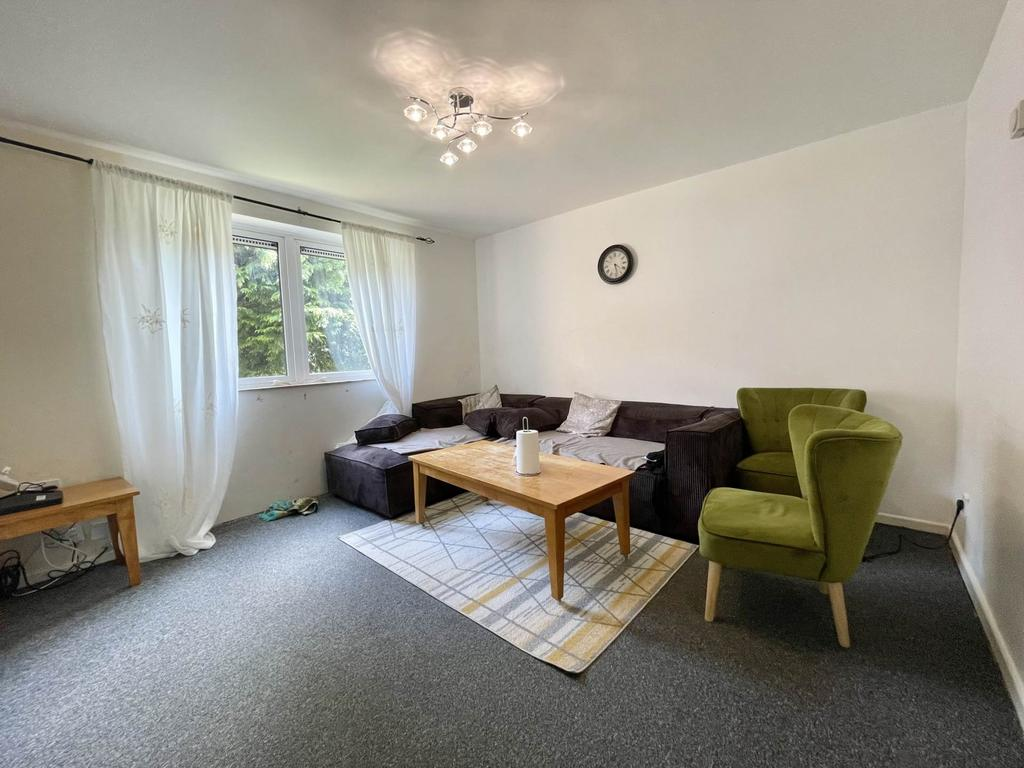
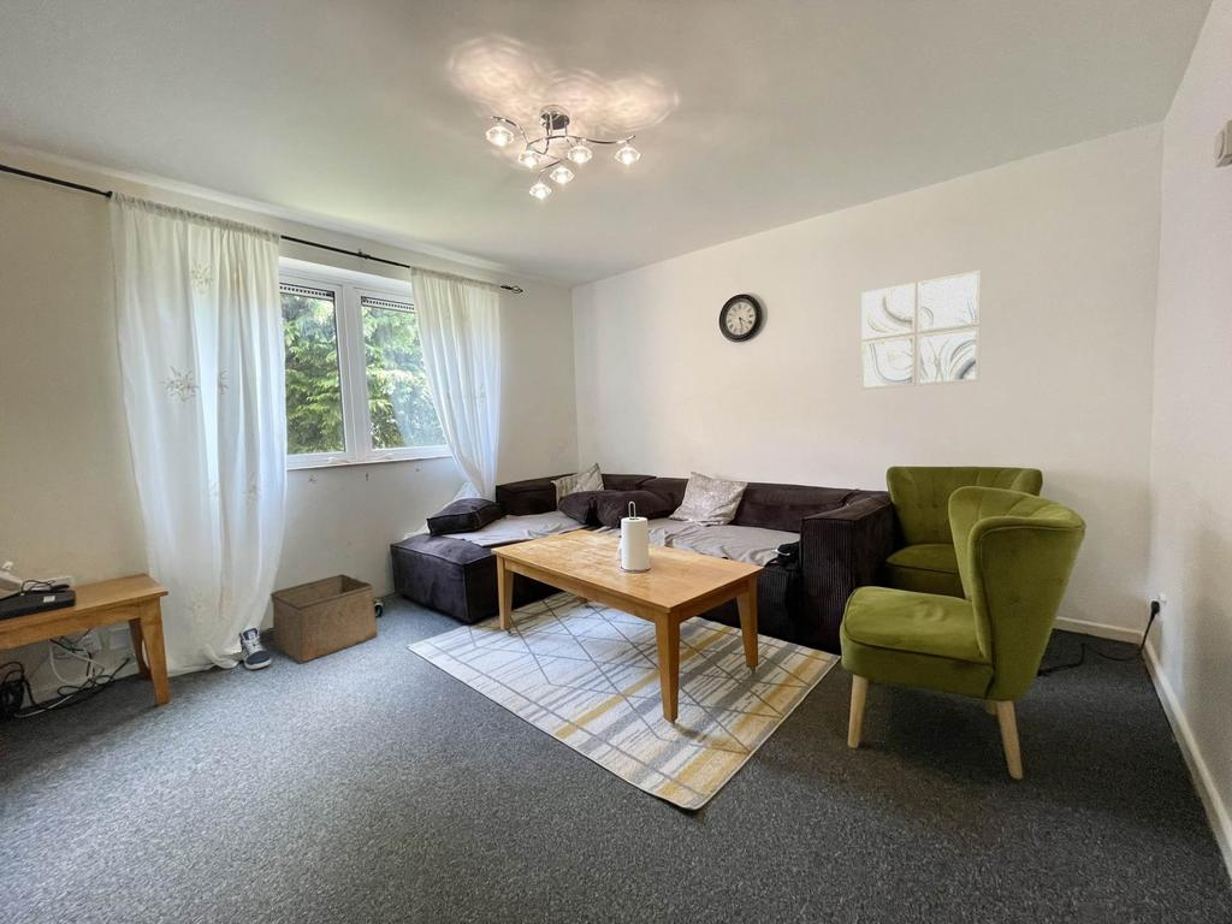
+ storage bin (324, 614)
+ sneaker (254, 646)
+ wall art (918, 336)
